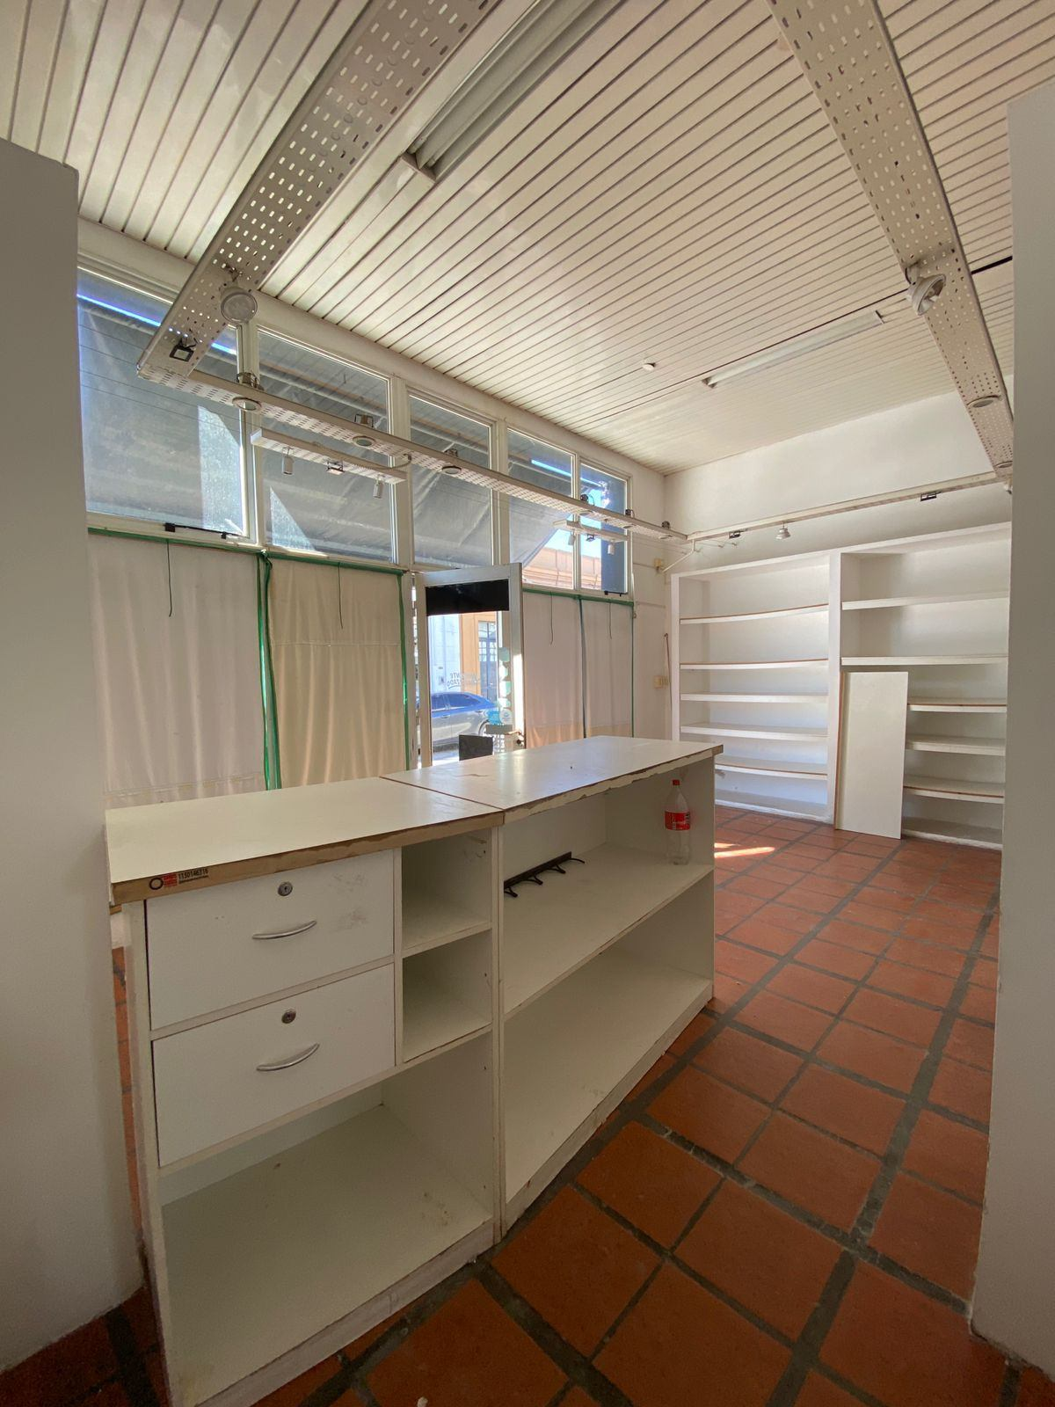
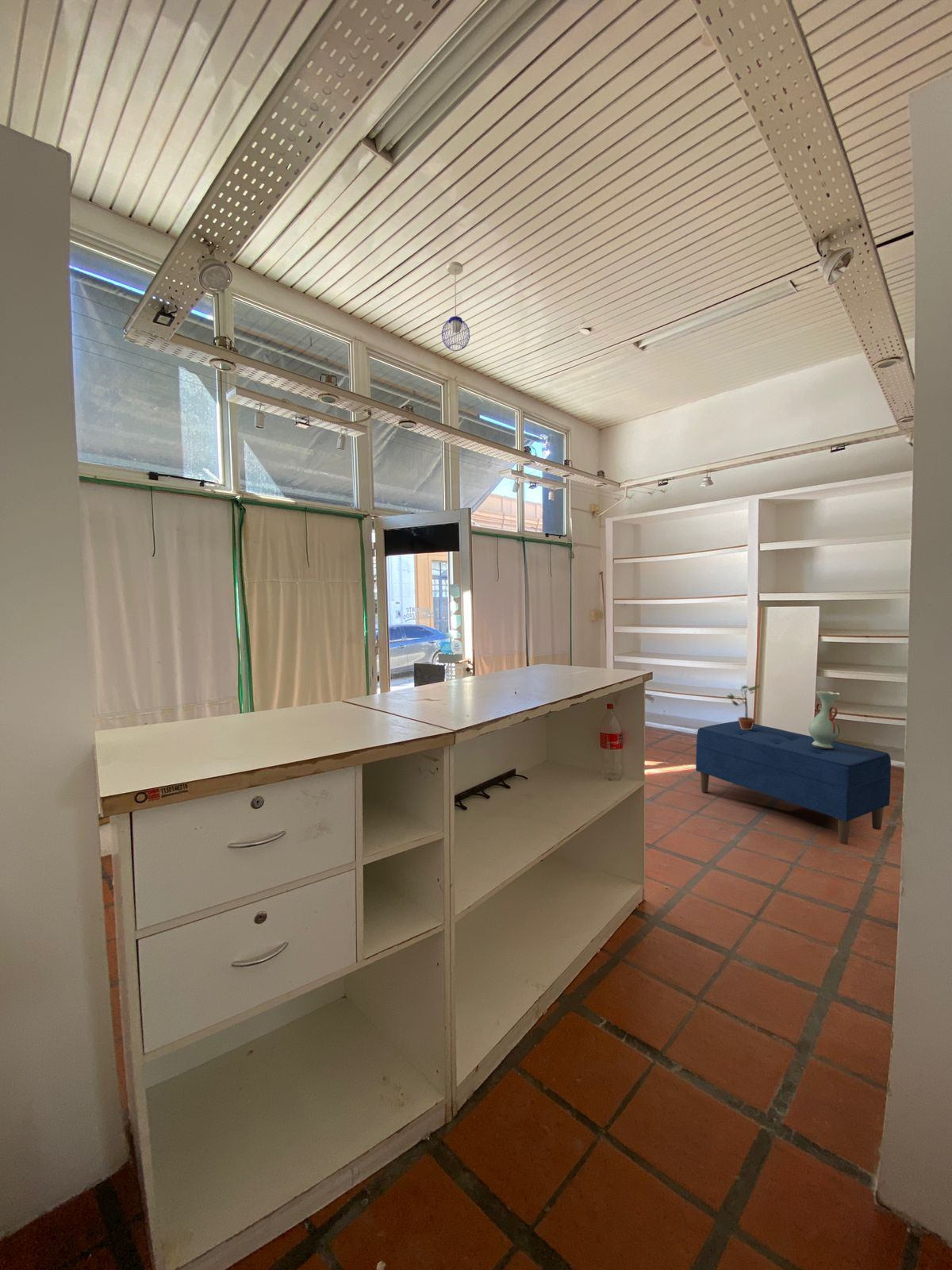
+ decorative vase (823, 719)
+ pendant light (455, 307)
+ potted plant (747, 705)
+ bench (783, 774)
